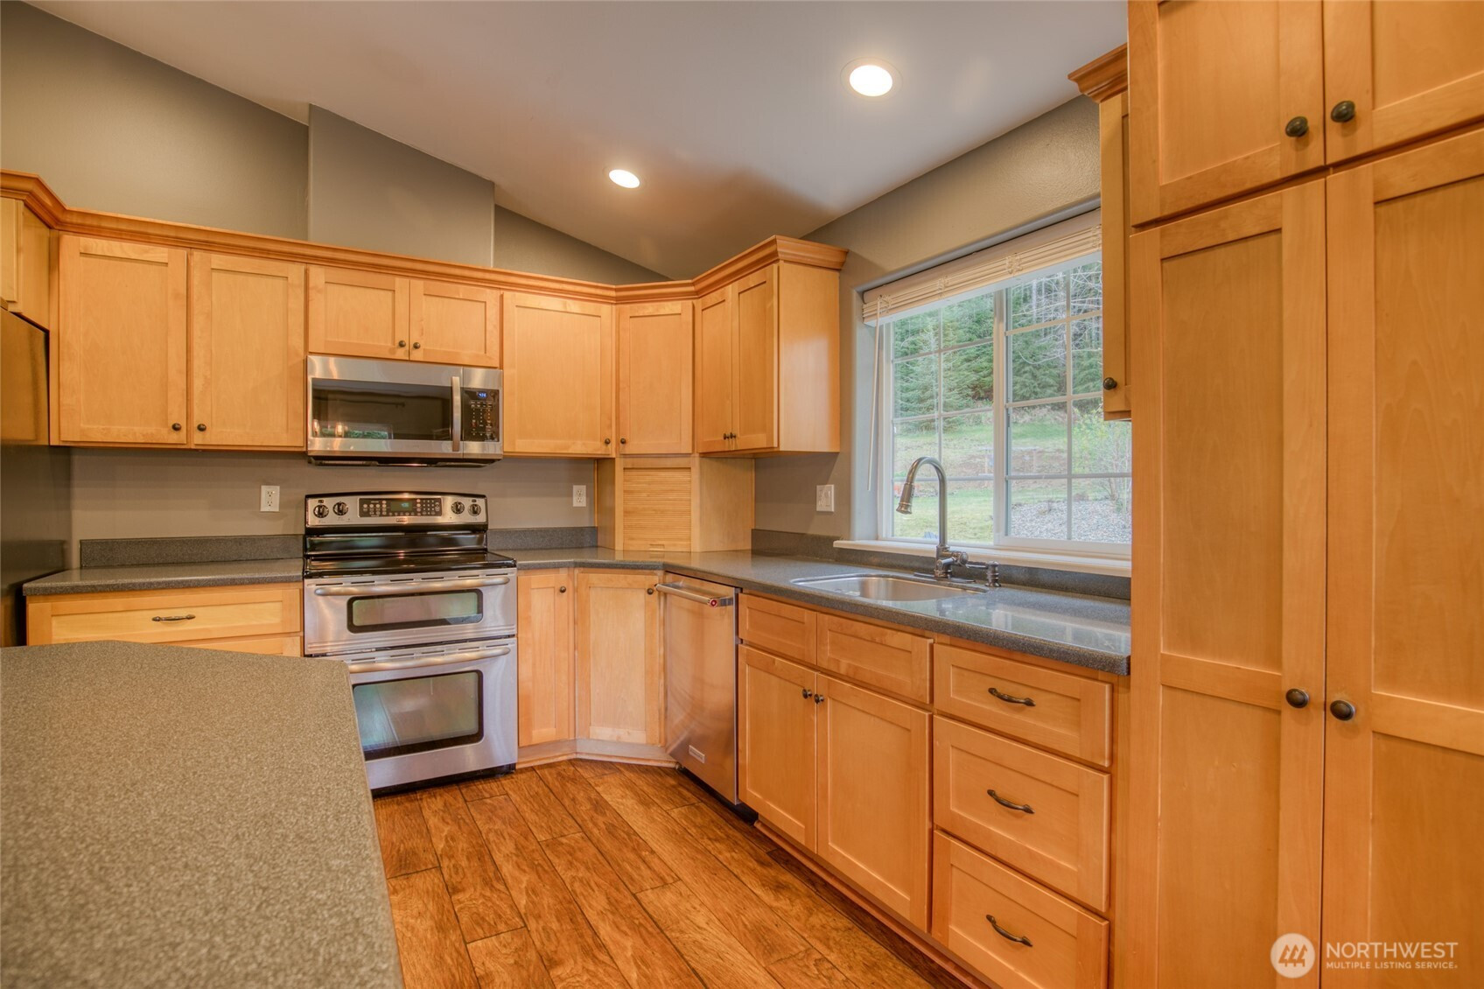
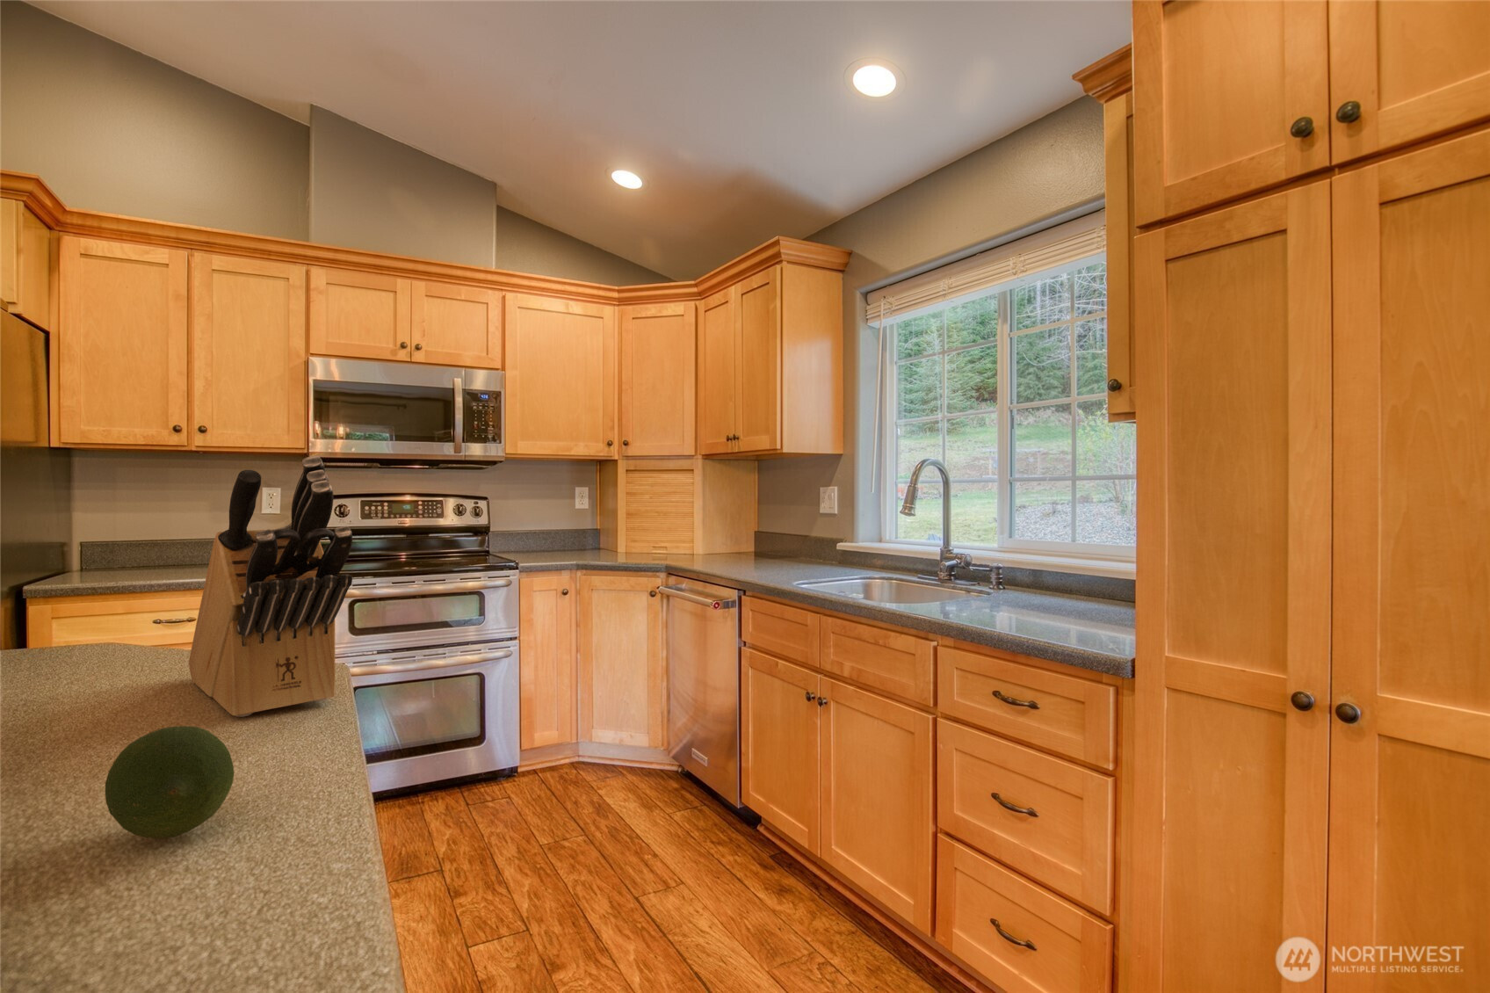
+ fruit (172, 780)
+ knife block (266, 577)
